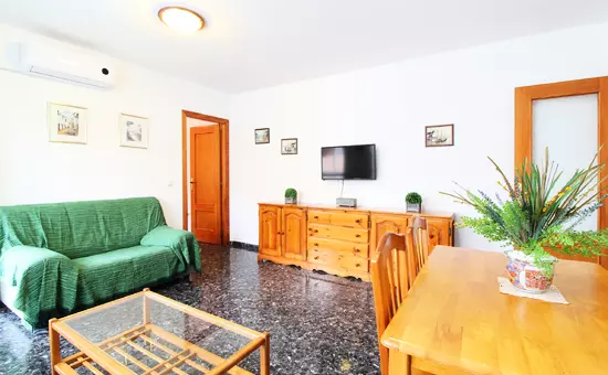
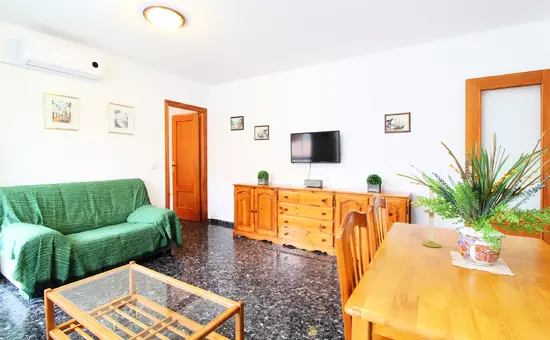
+ candle (431, 214)
